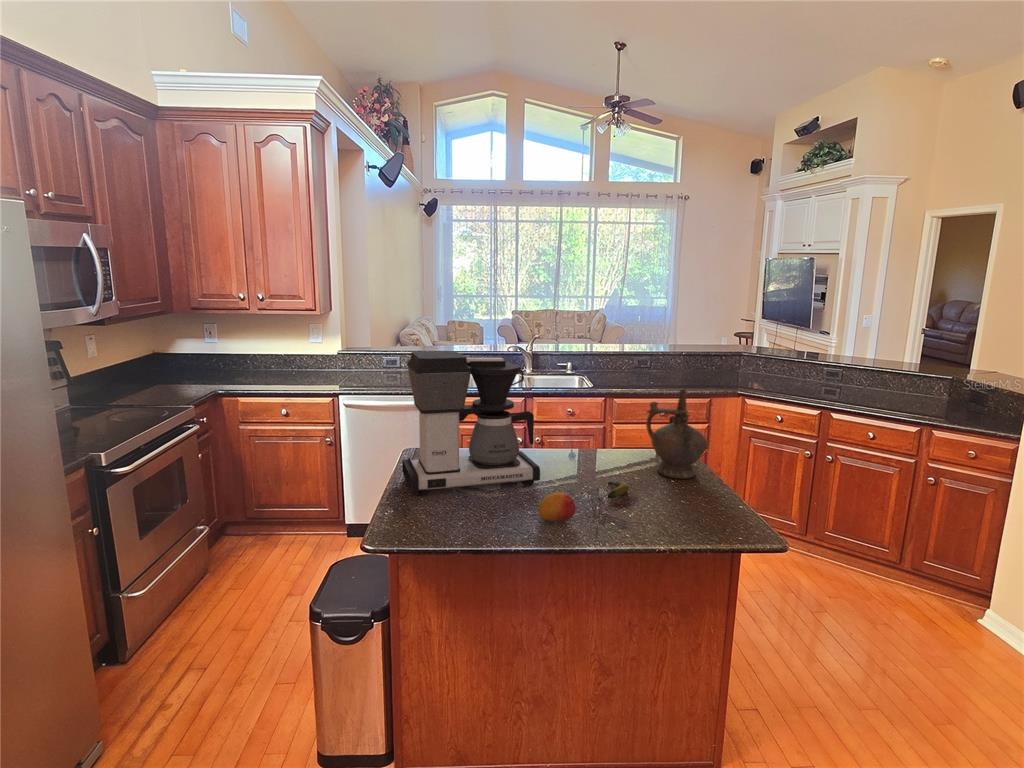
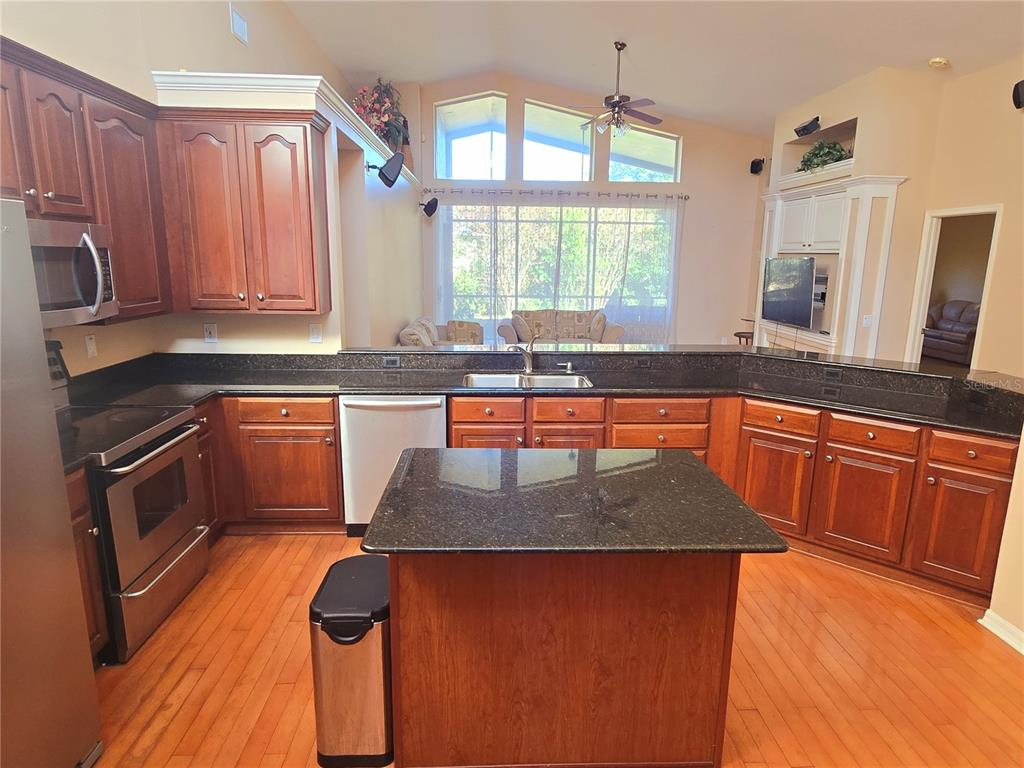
- ceremonial vessel (676, 431)
- banana (616, 486)
- coffee maker (469, 414)
- fruit (556, 507)
